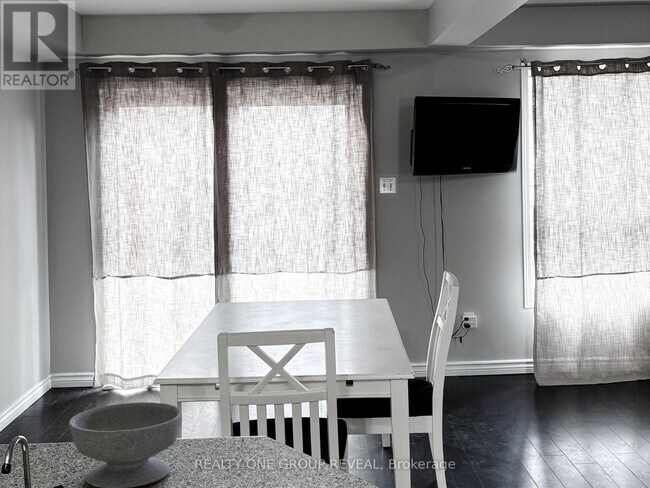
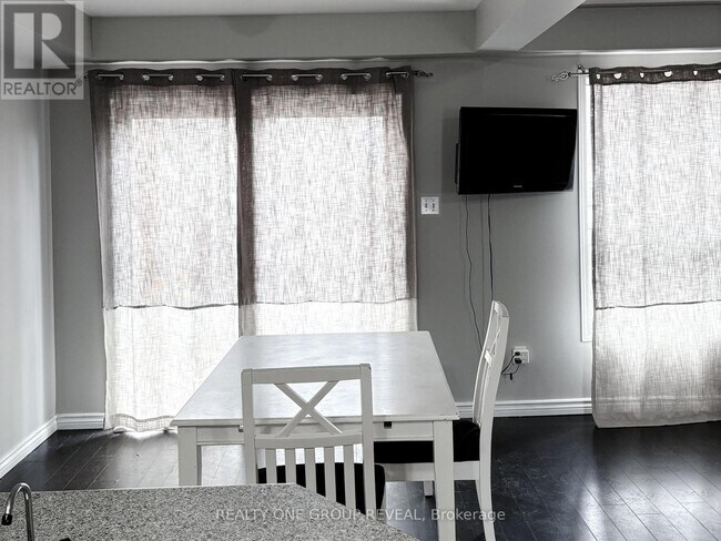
- bowl (127, 444)
